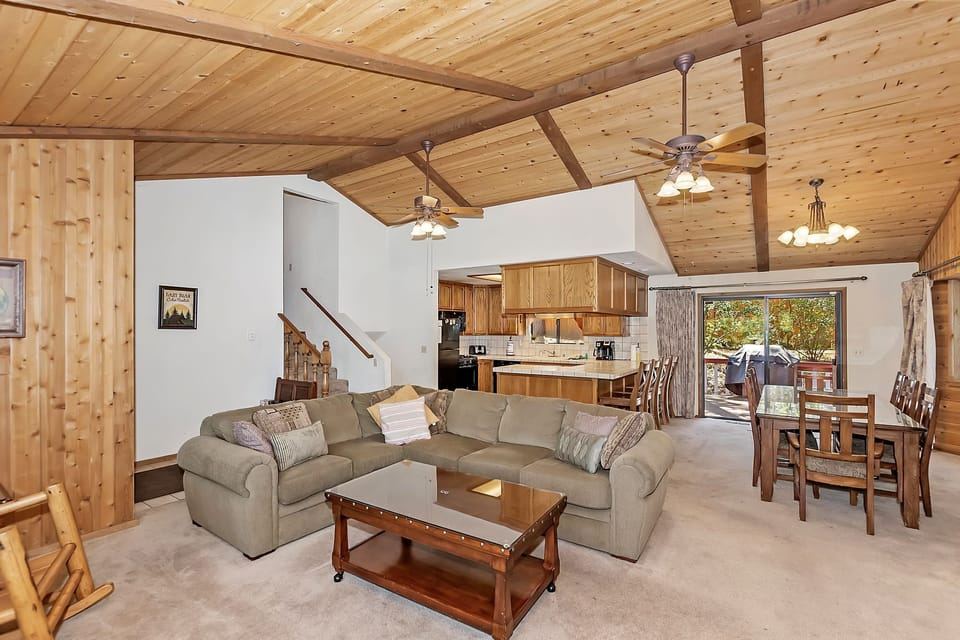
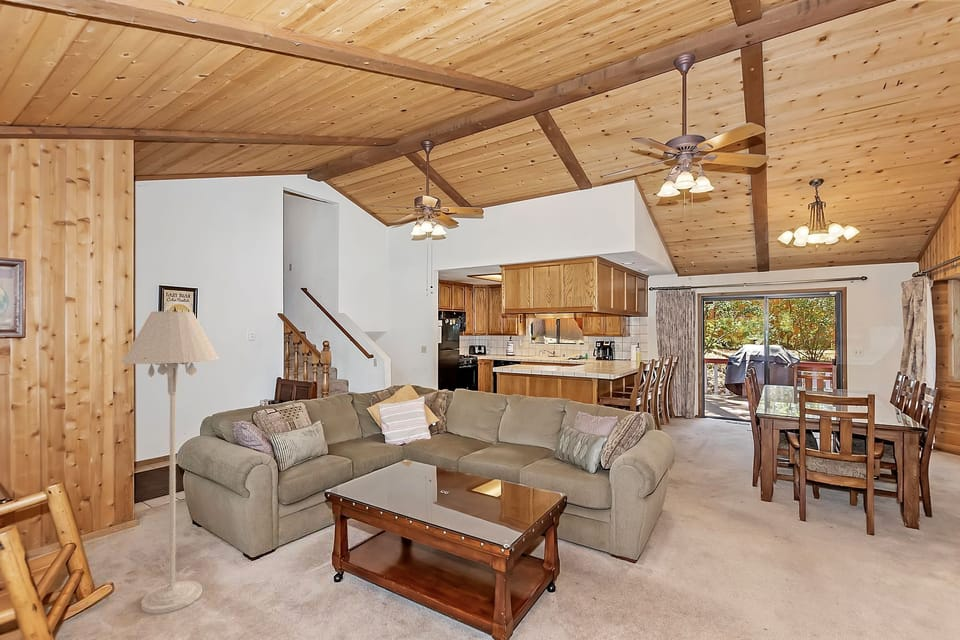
+ floor lamp (172, 454)
